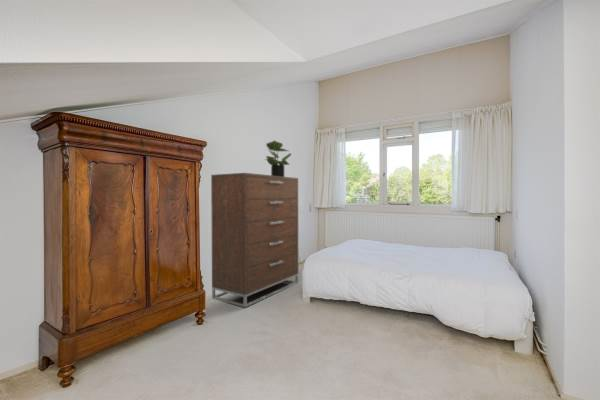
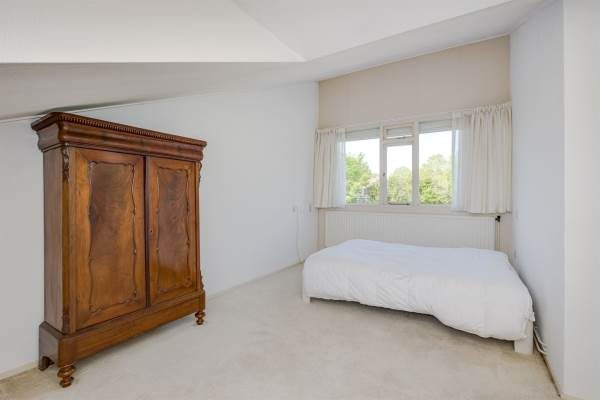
- potted plant (275, 160)
- dresser (259, 233)
